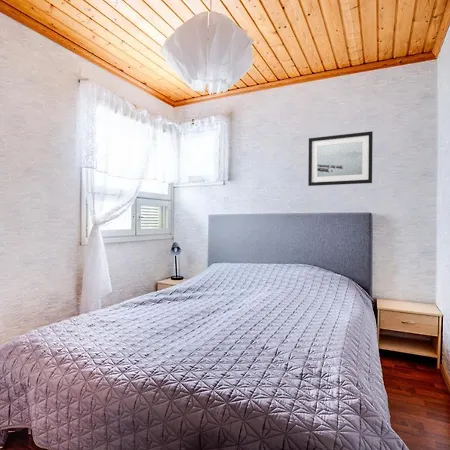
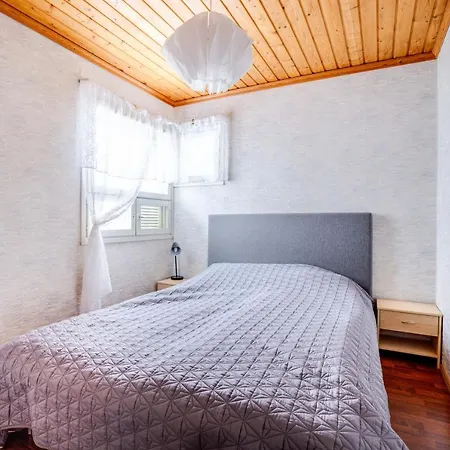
- wall art (339, 159)
